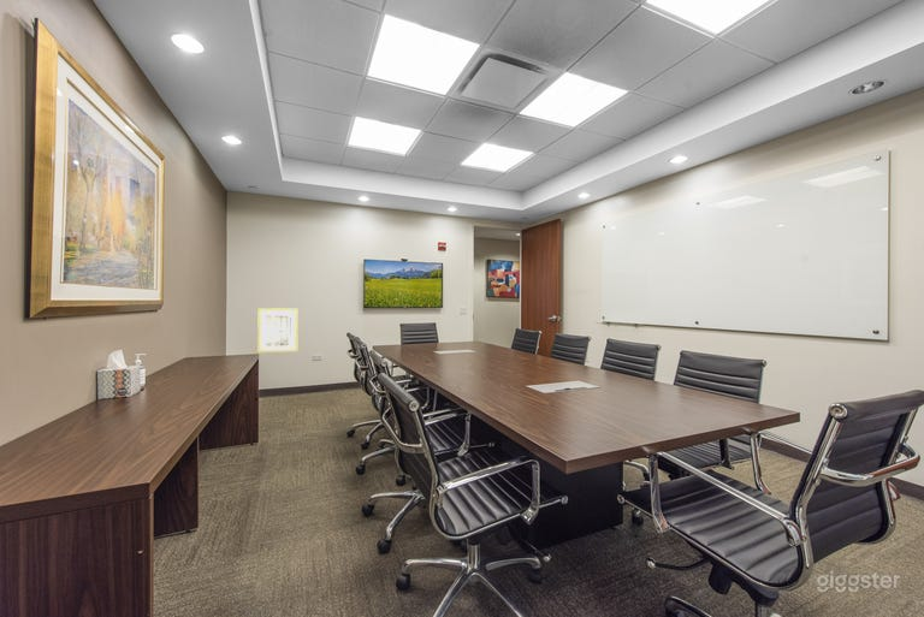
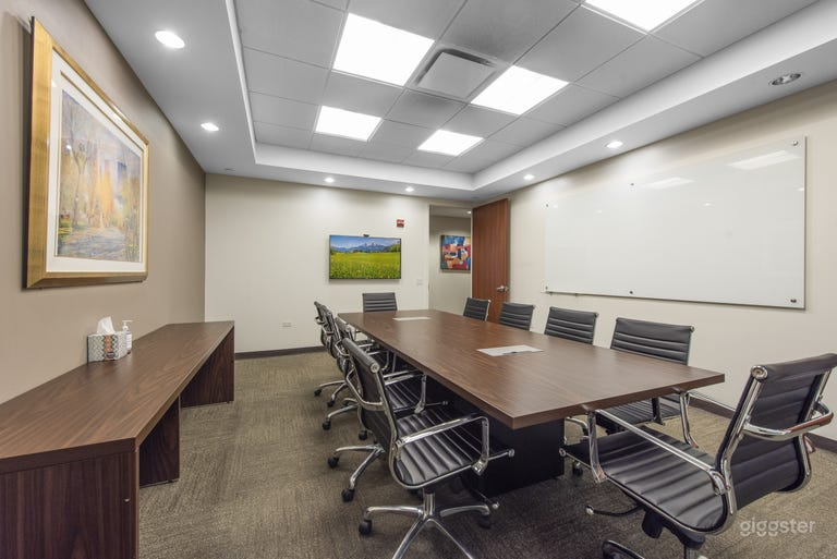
- wall art (278, 330)
